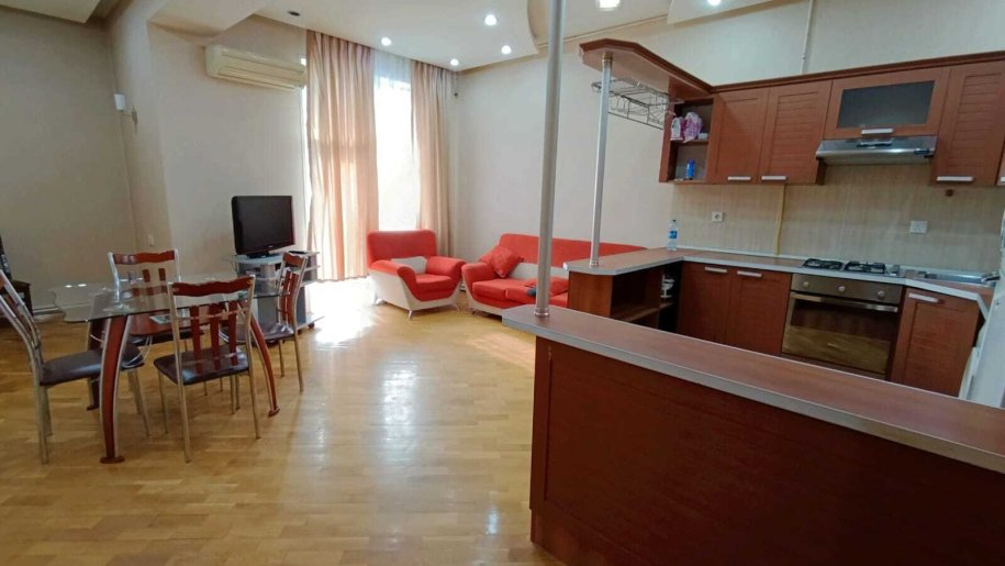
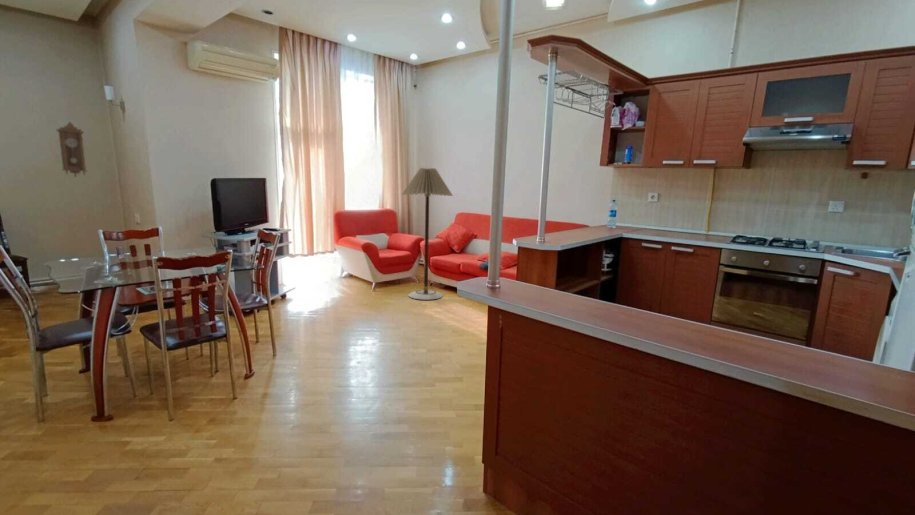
+ pendulum clock (72, 149)
+ floor lamp (426, 233)
